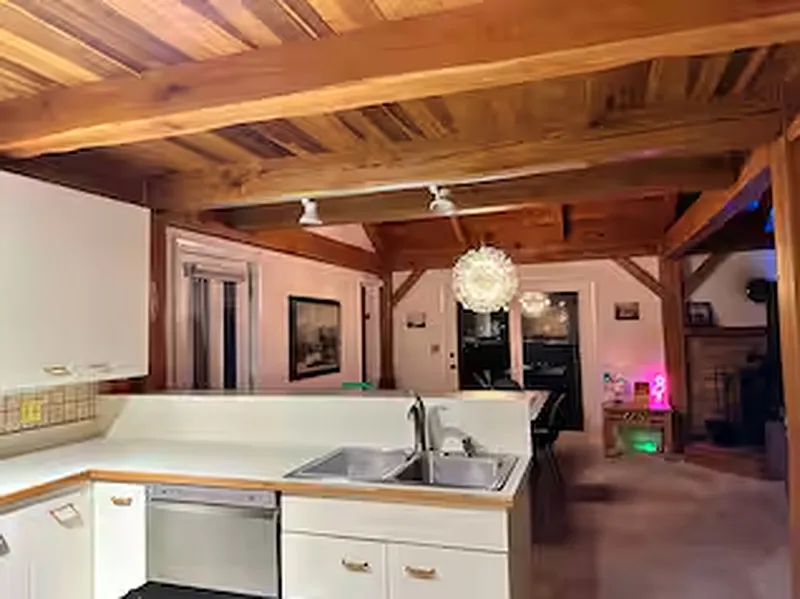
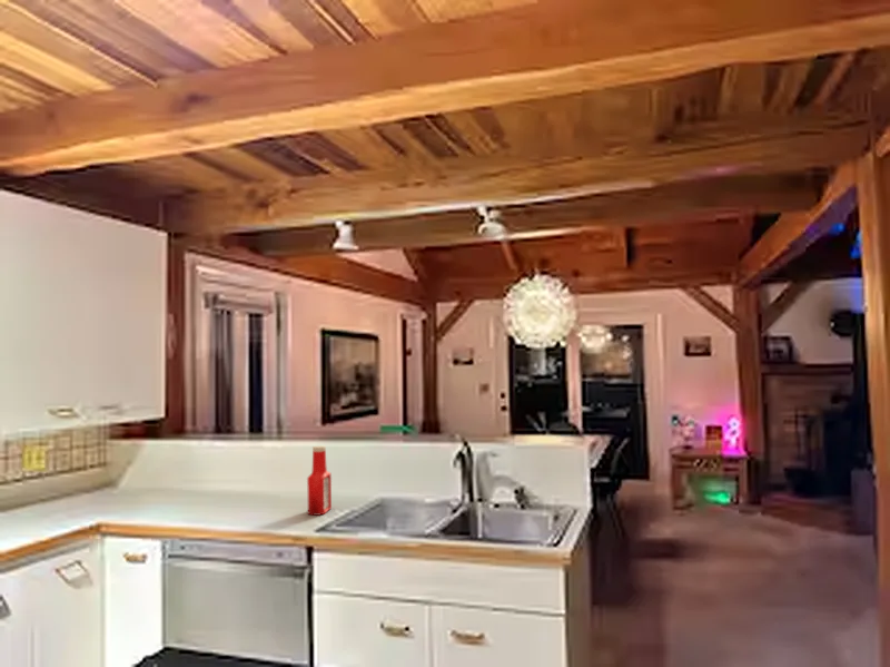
+ soap bottle (319, 479)
